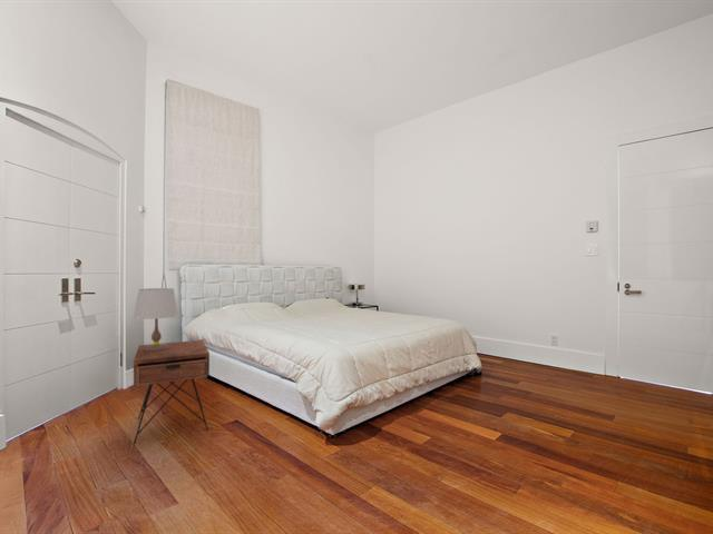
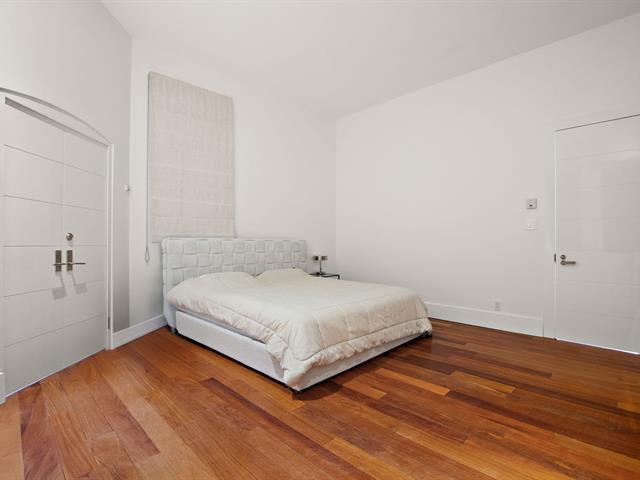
- table lamp (156, 318)
- nightstand (174, 385)
